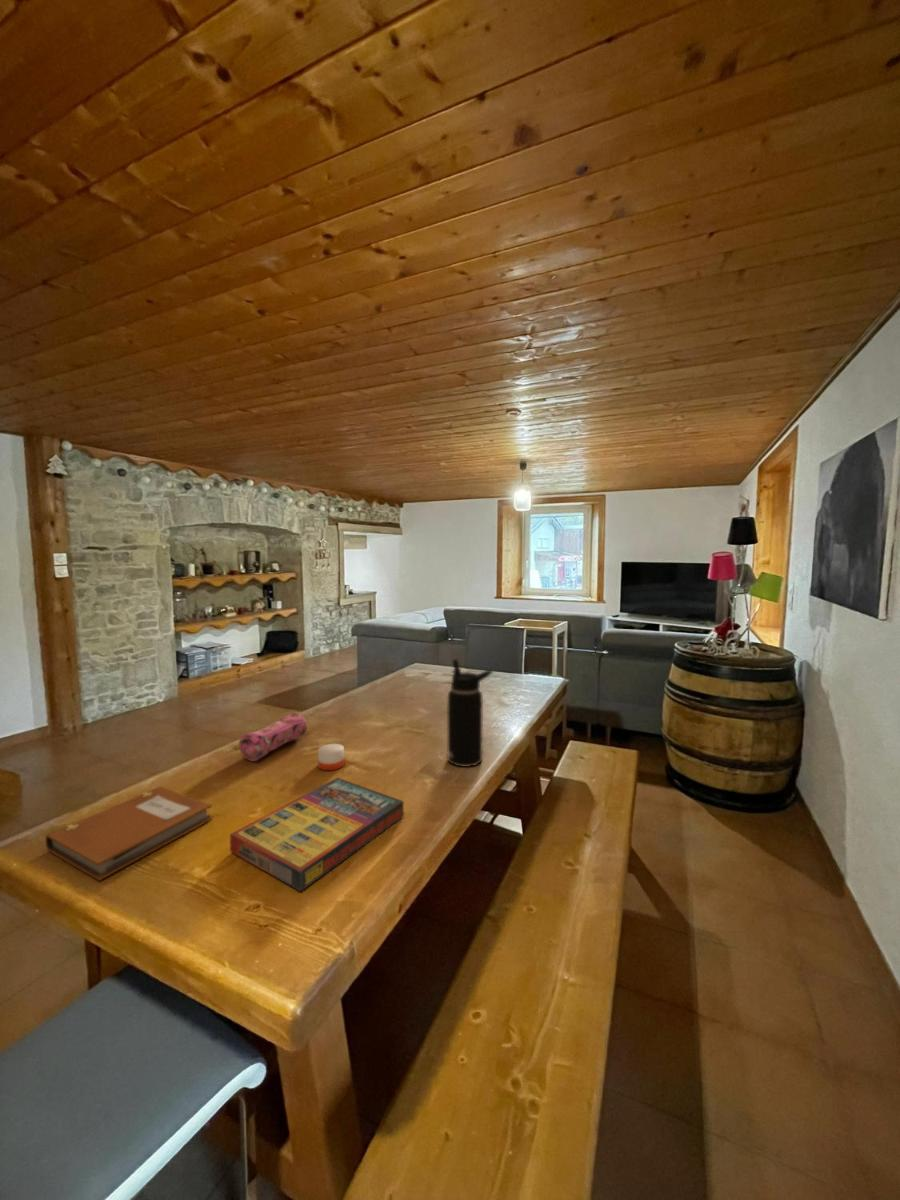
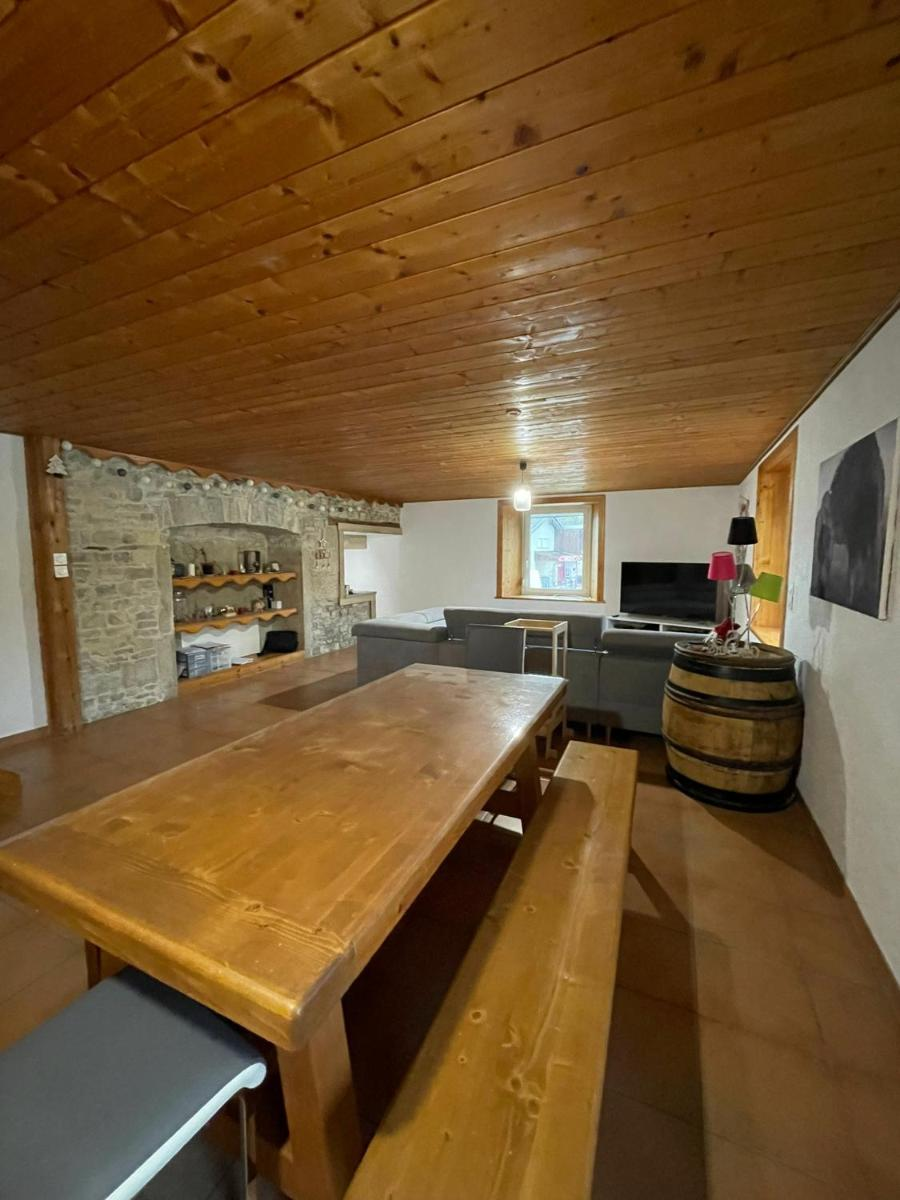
- game compilation box (322, 824)
- candle (331, 747)
- notebook (135, 824)
- water bottle (469, 711)
- pencil case (274, 735)
